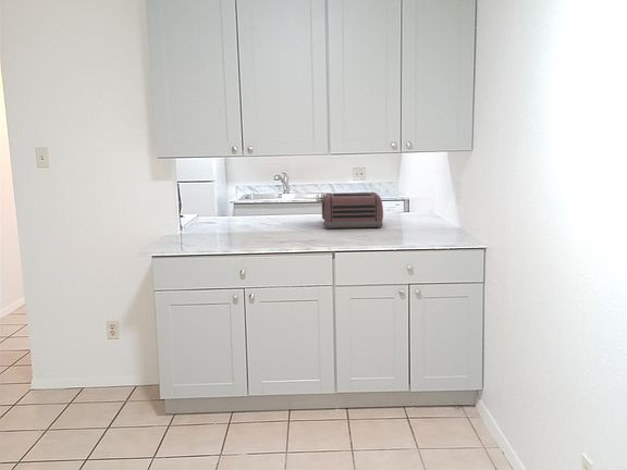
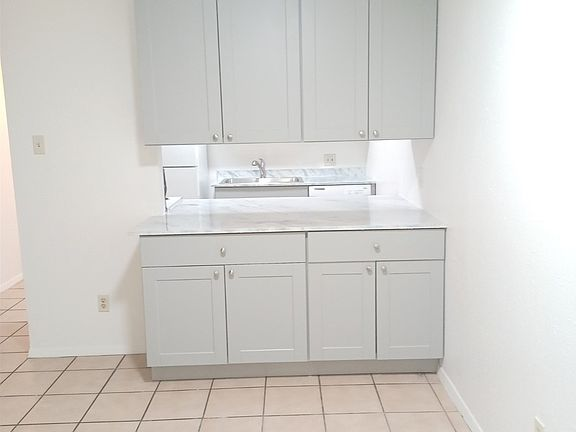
- toaster (348, 209)
